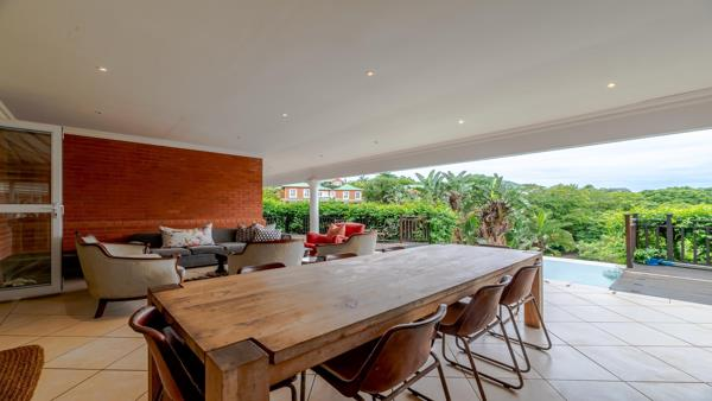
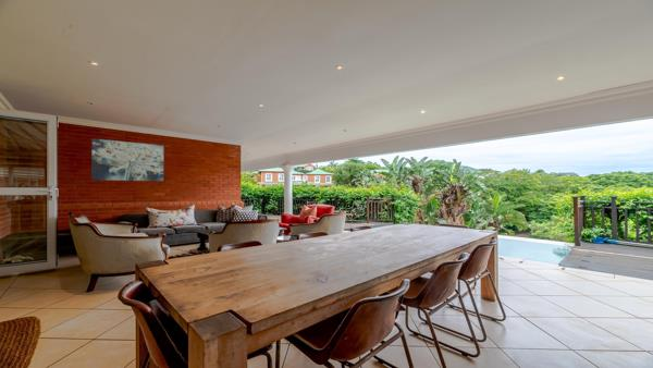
+ wall art (130, 161)
